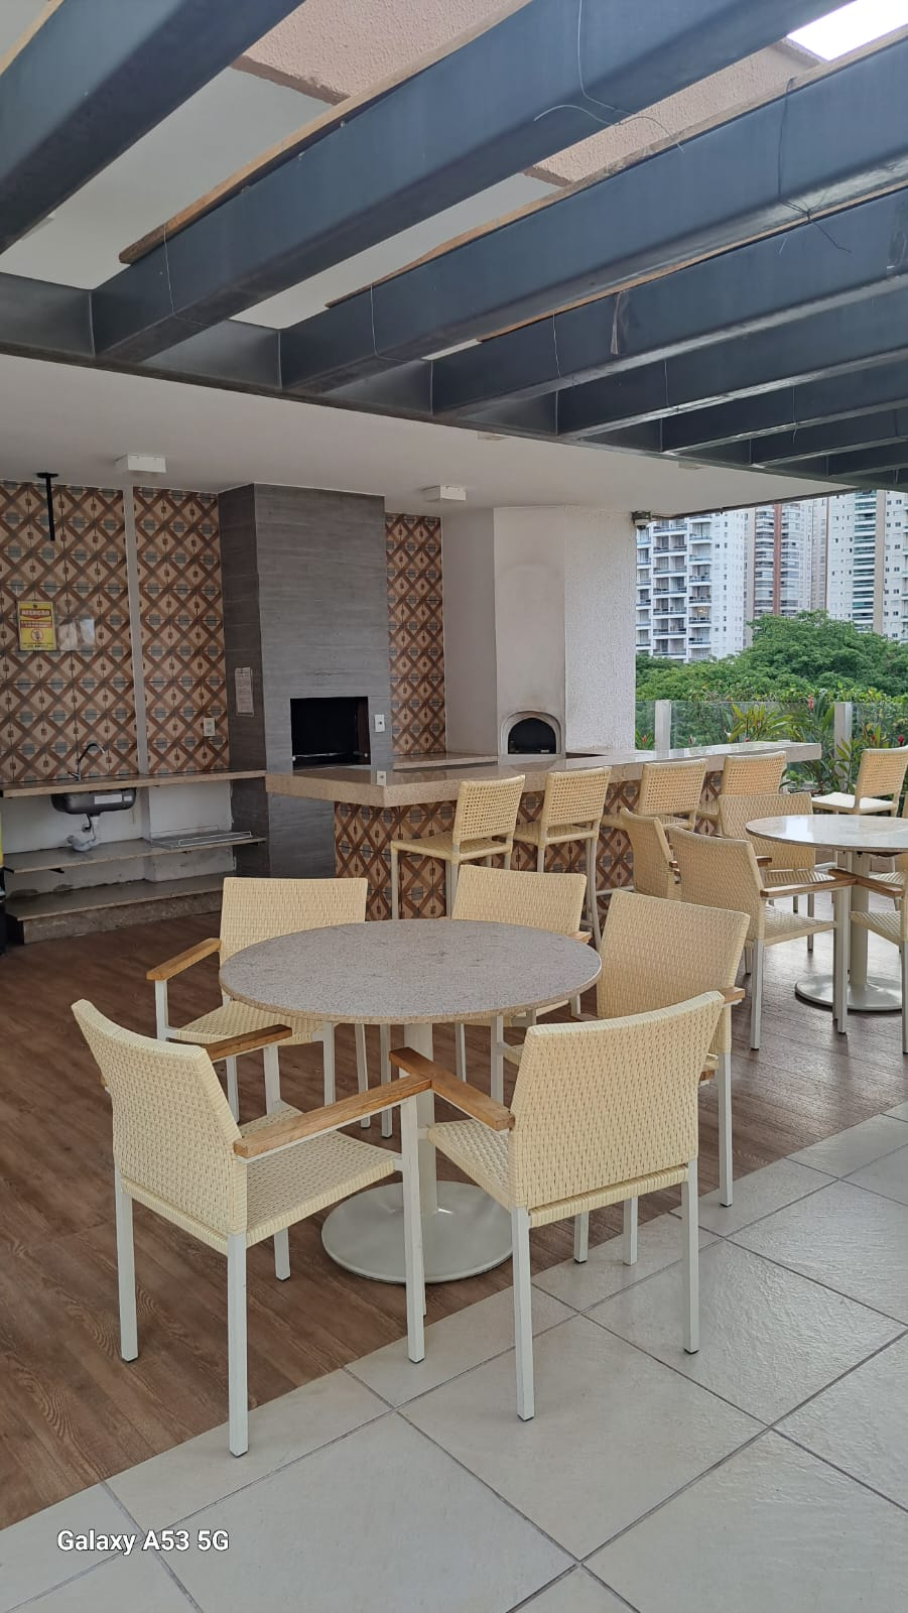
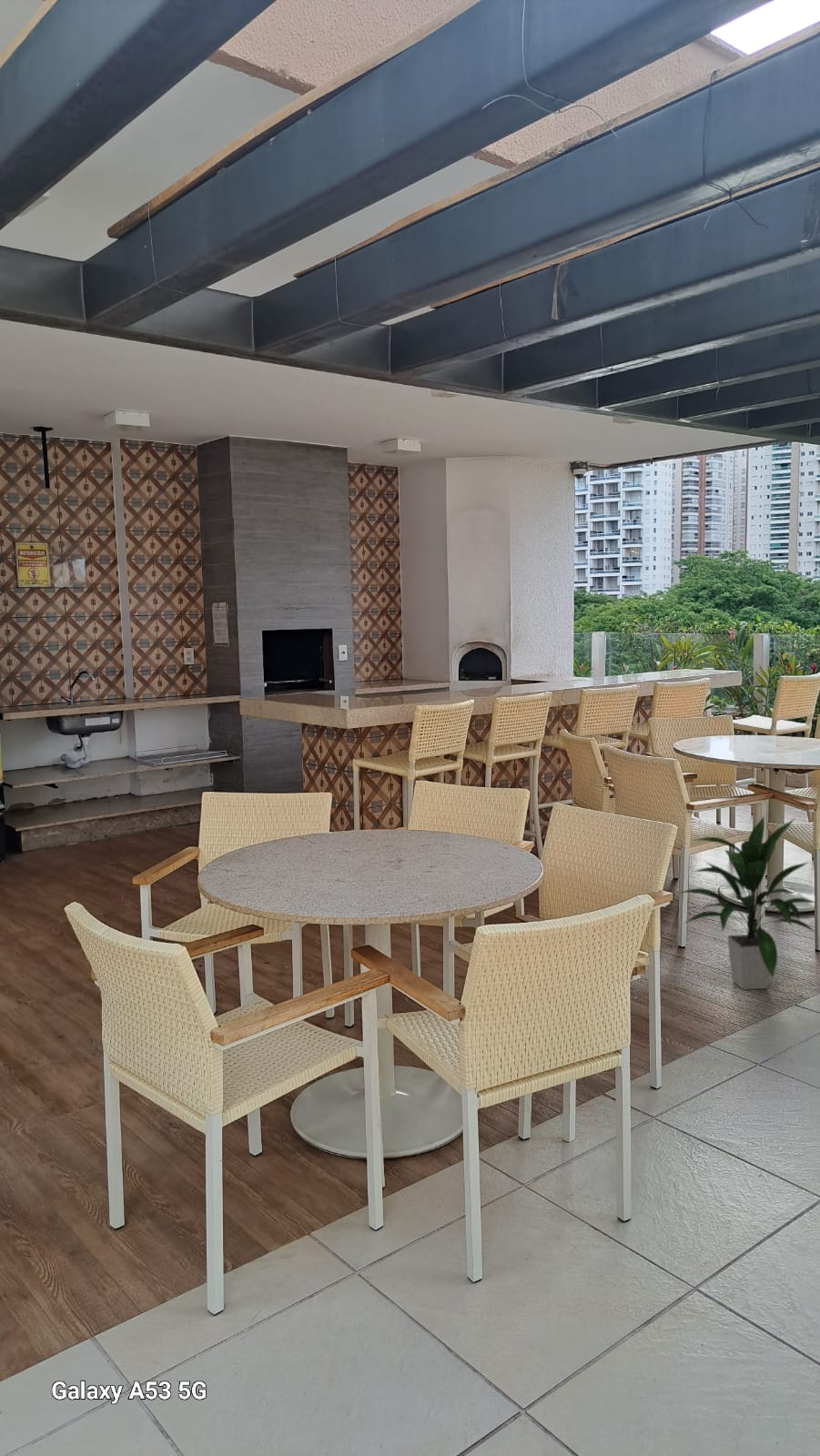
+ indoor plant (750, 903)
